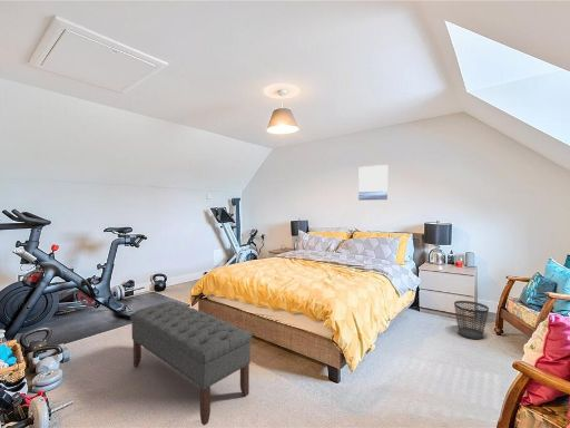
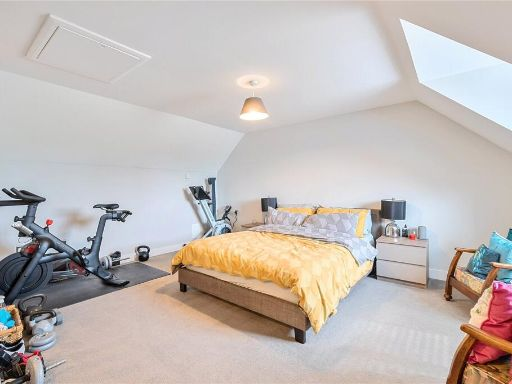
- bench (186, 349)
- wastebasket (471, 320)
- wall art (372, 183)
